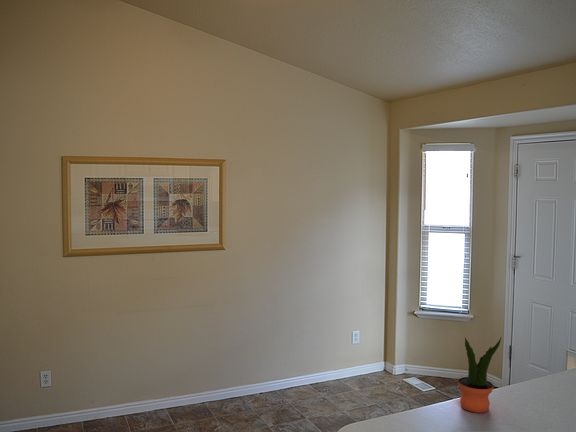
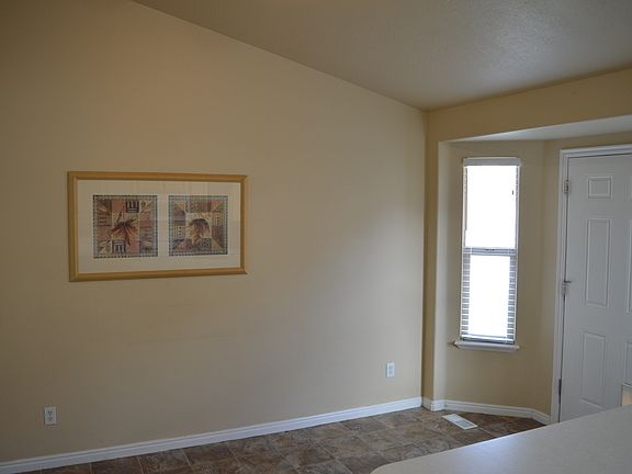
- potted plant (482, 370)
